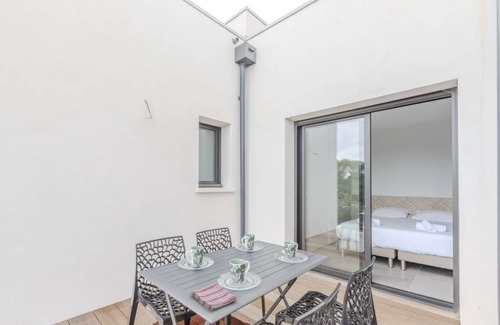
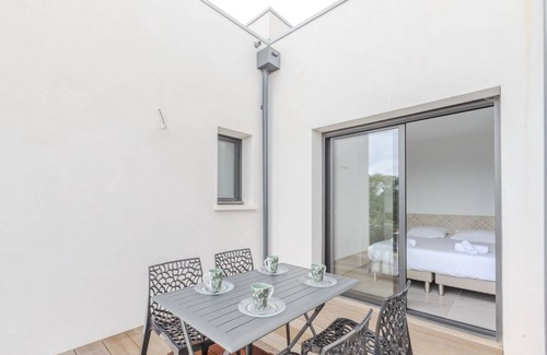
- dish towel (213, 294)
